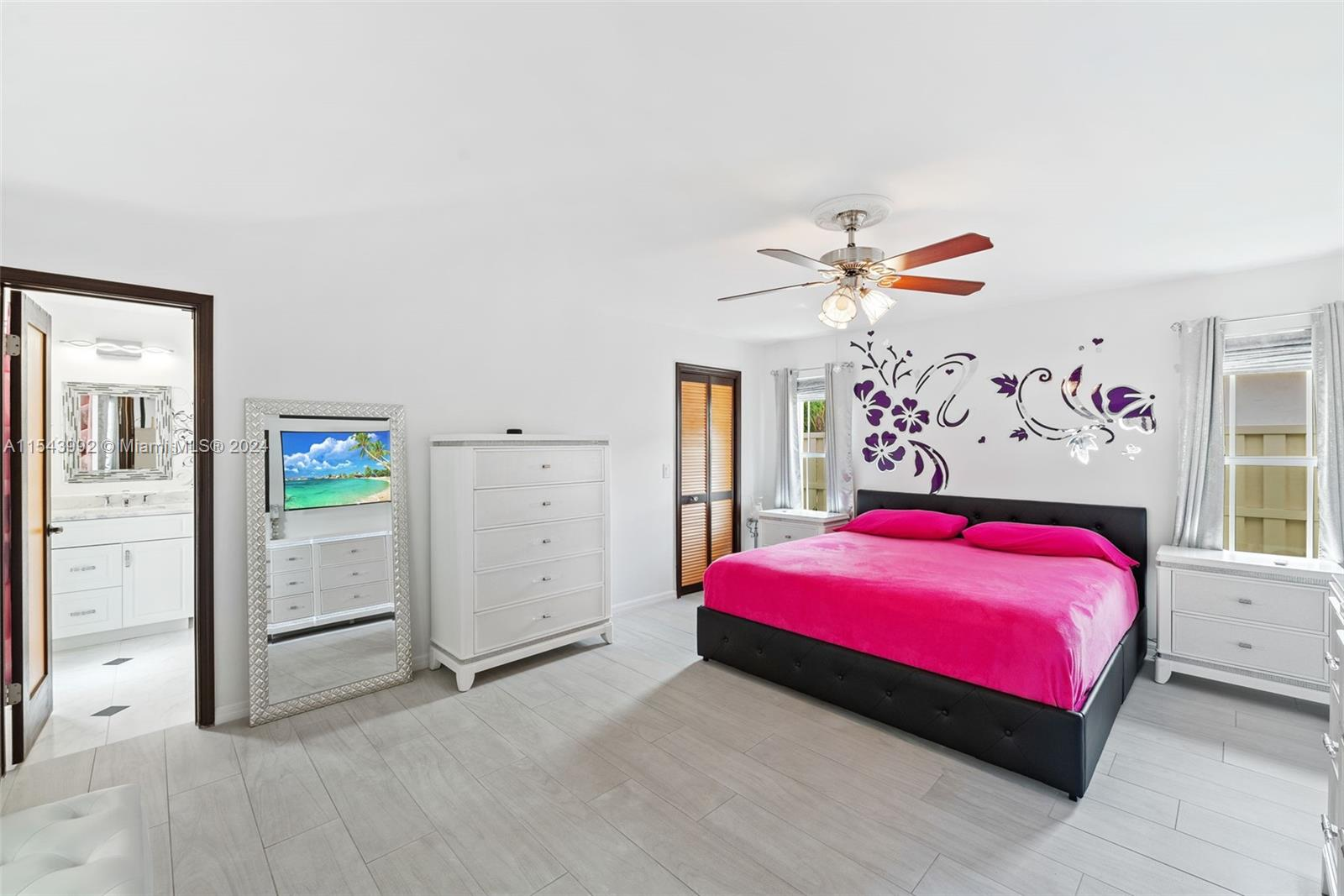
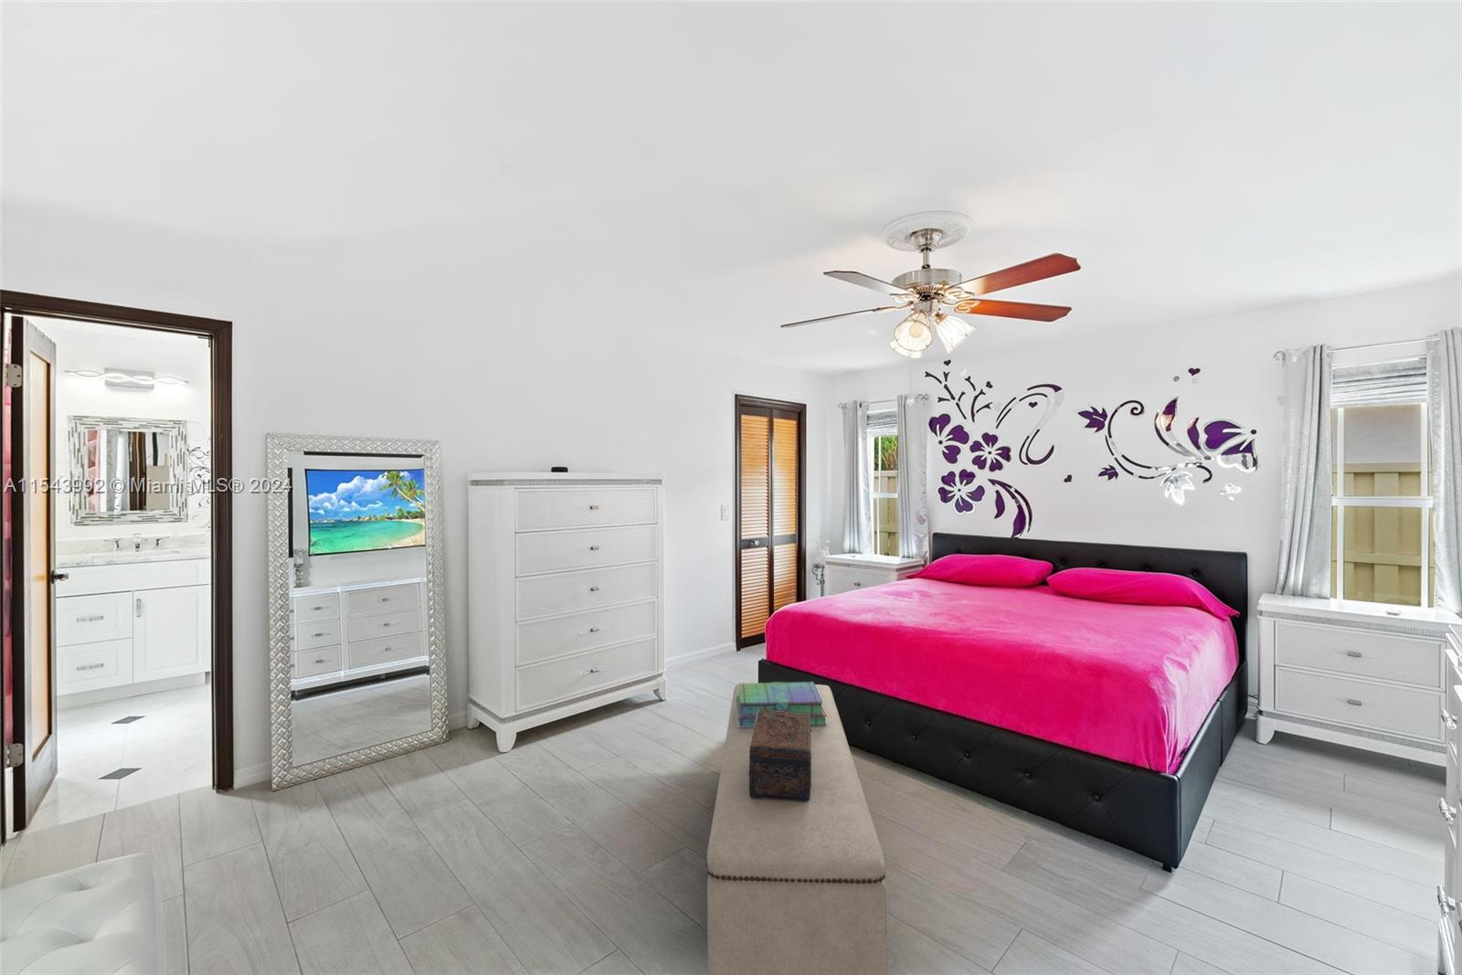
+ stack of books (779, 702)
+ decorative box (781, 751)
+ bench (786, 801)
